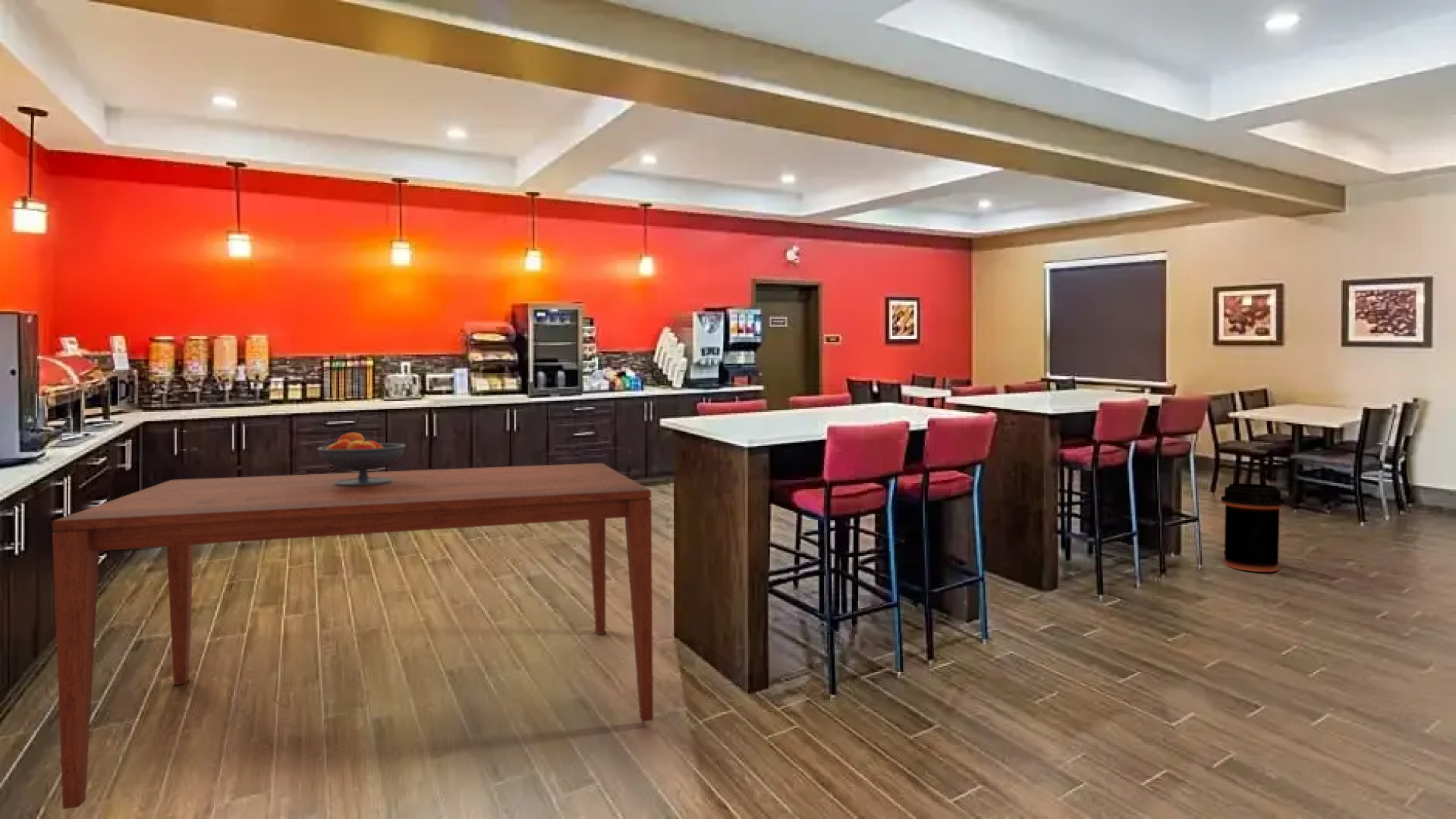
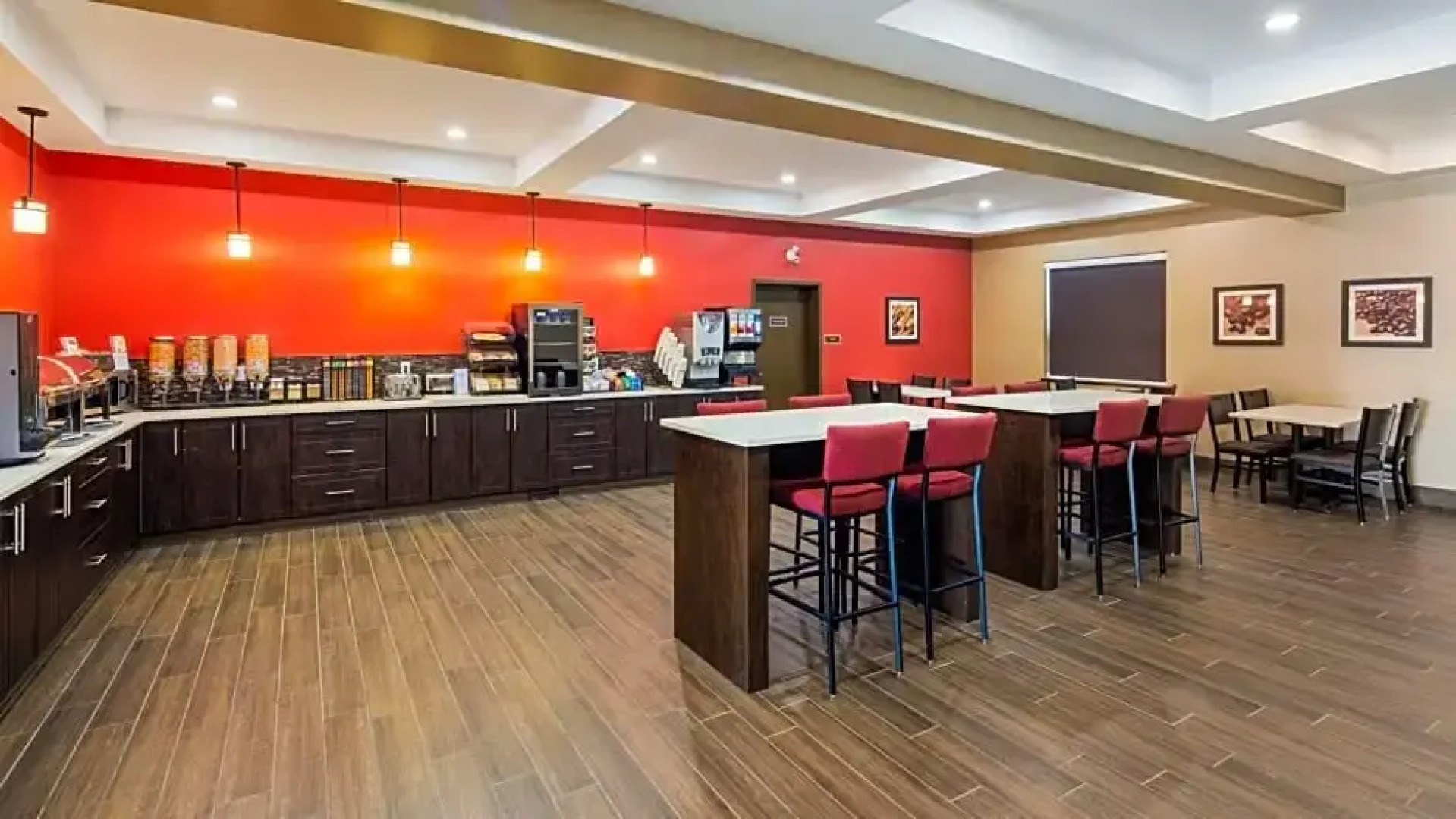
- fruit bowl (363, 457)
- trash can (1251, 526)
- dining table (395, 532)
